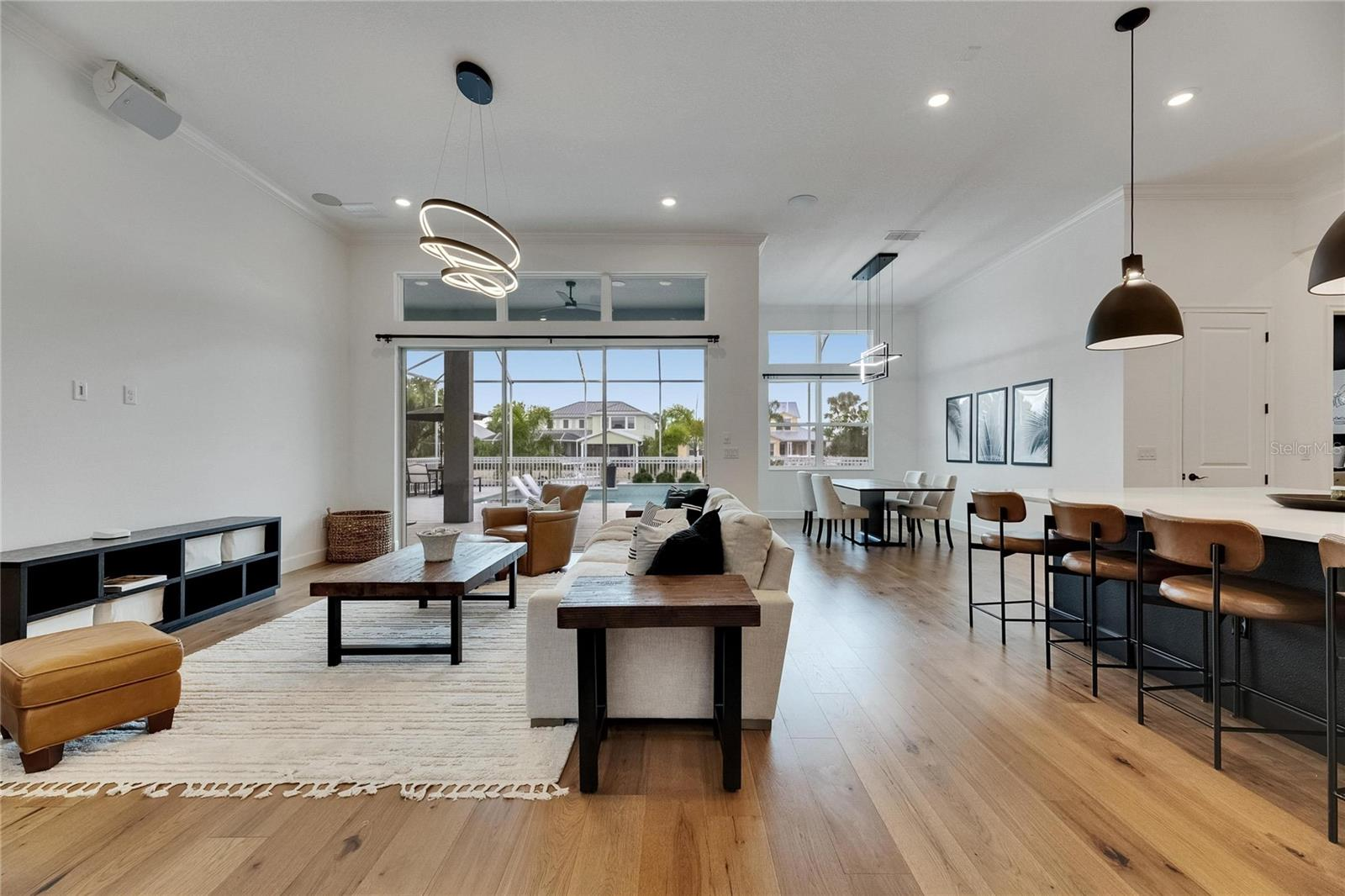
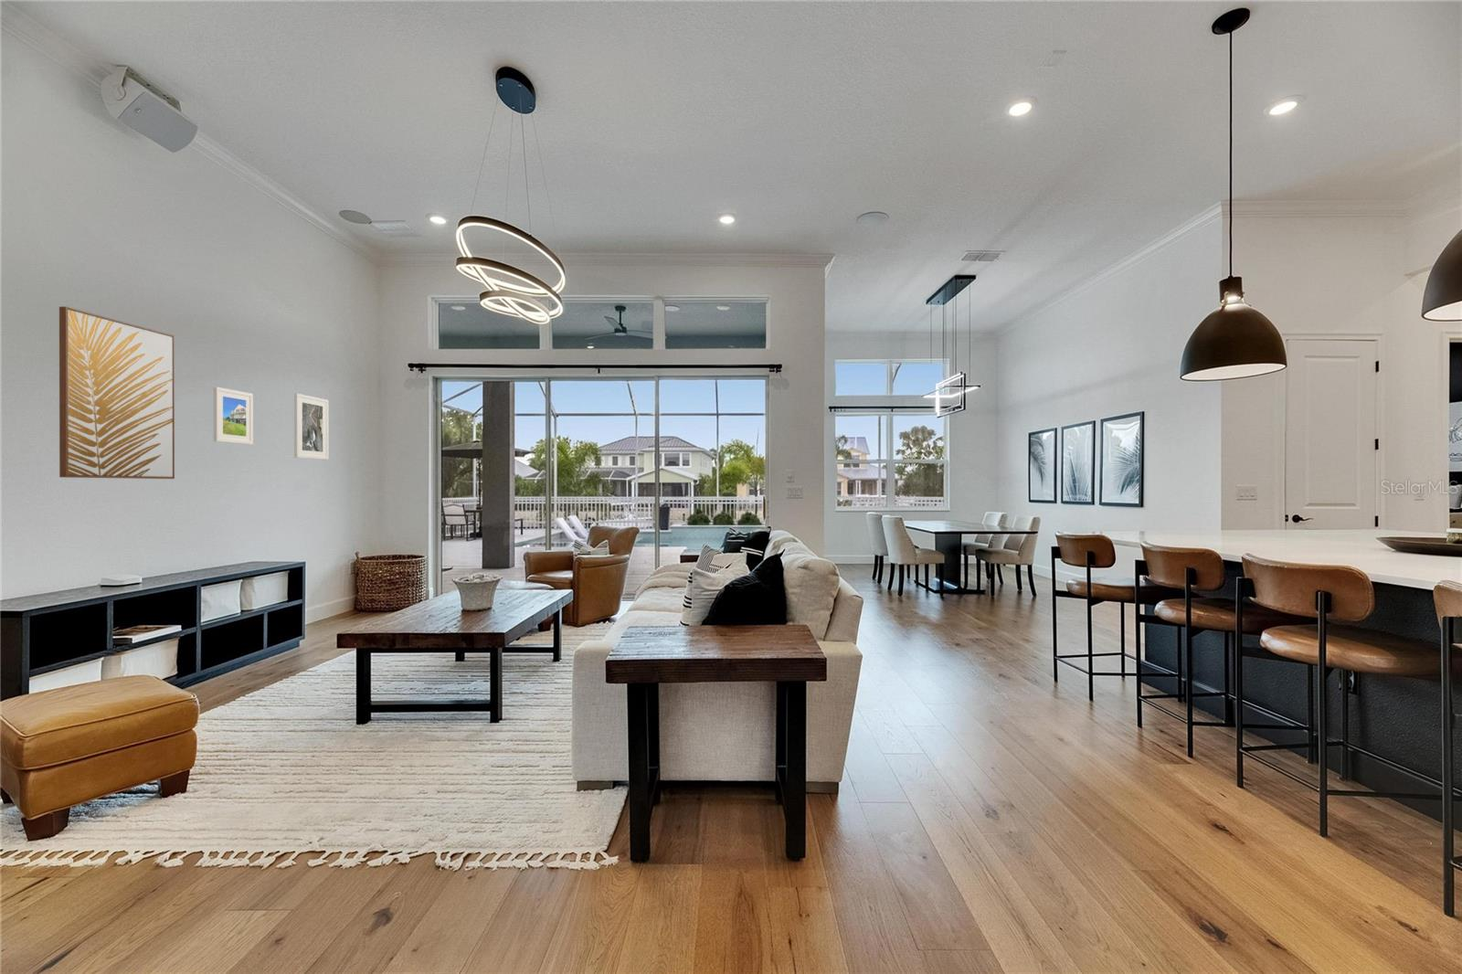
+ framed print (312, 427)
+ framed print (234, 416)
+ wall art (122, 400)
